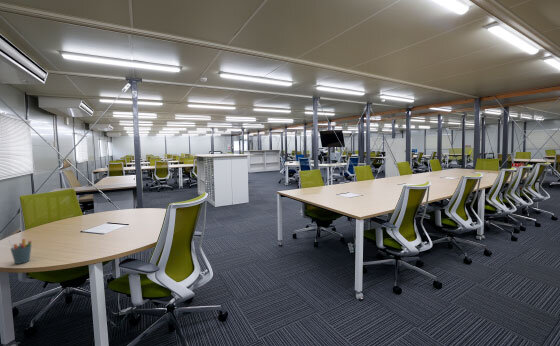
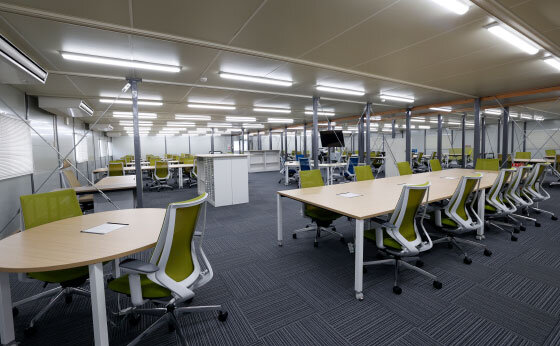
- pen holder (21, 250)
